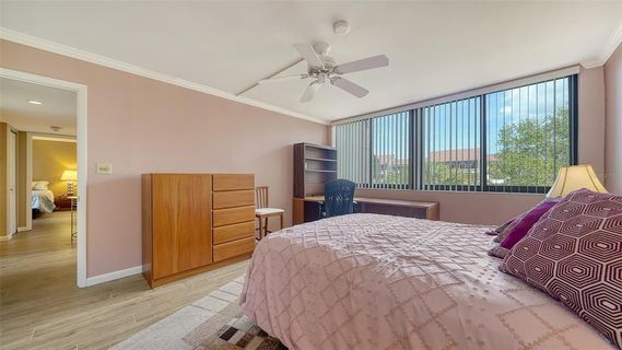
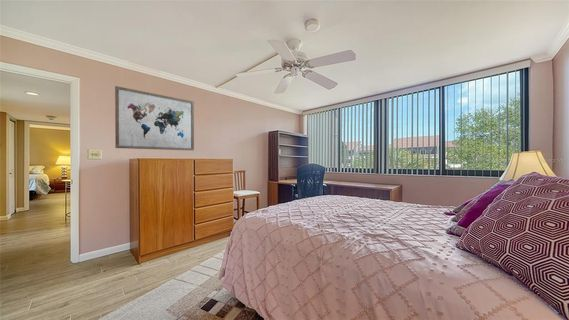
+ wall art (159, 122)
